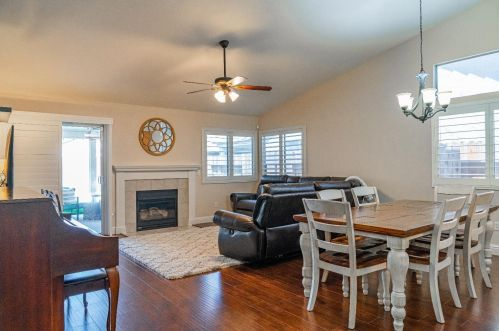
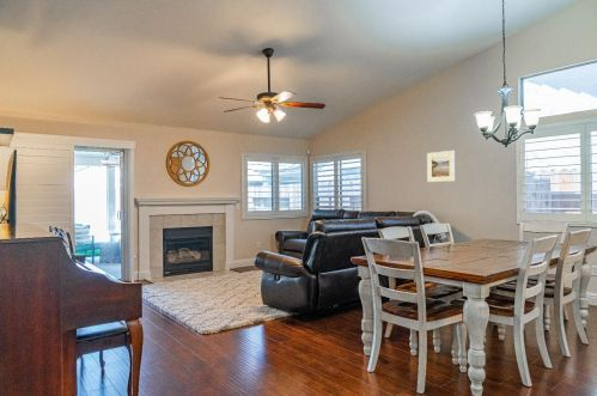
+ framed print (440, 166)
